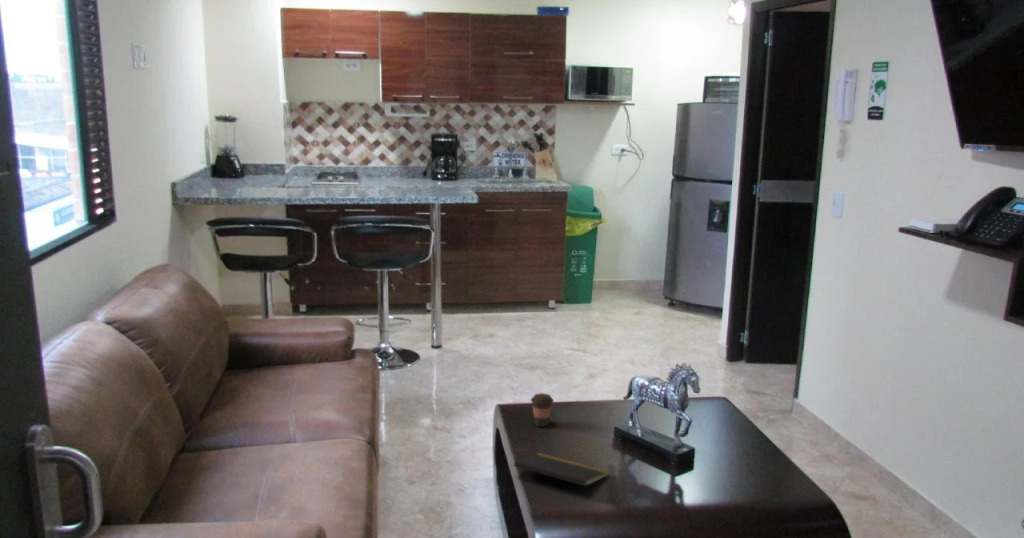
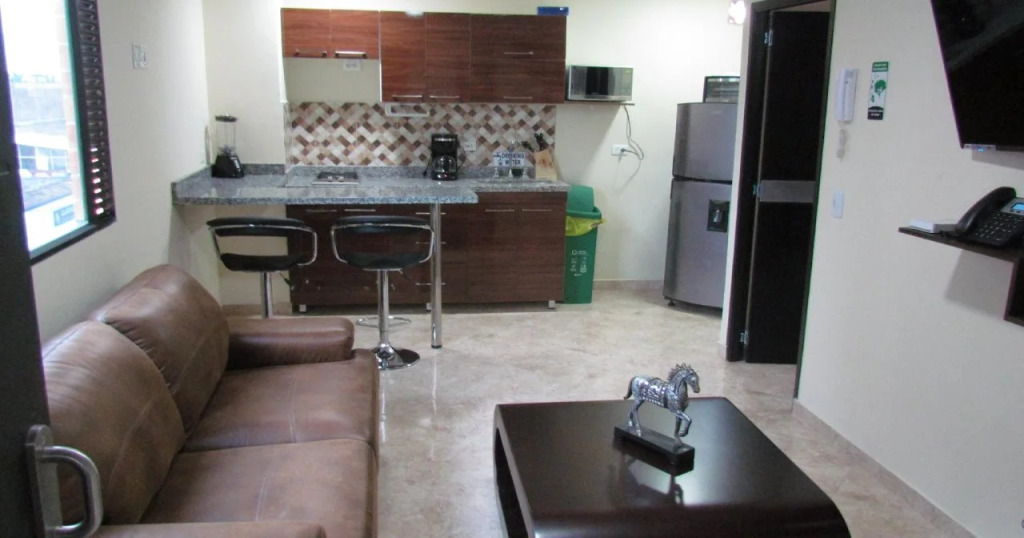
- coffee cup (541, 410)
- notepad (561, 468)
